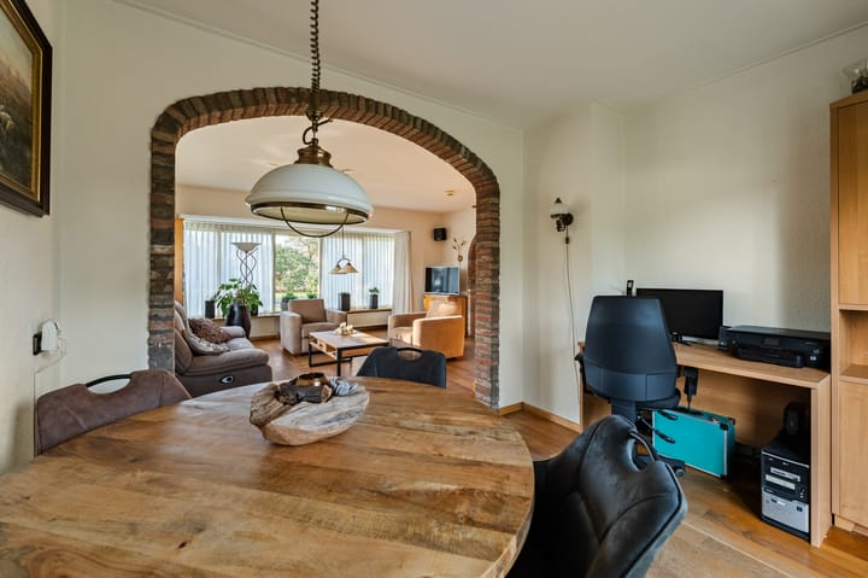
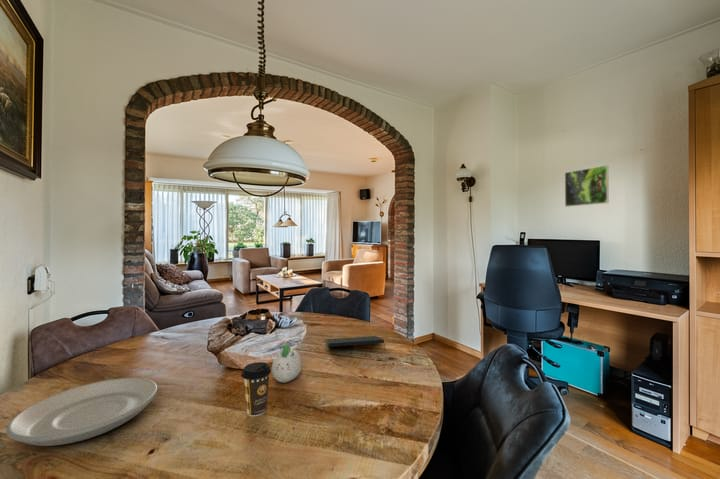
+ notepad (353, 340)
+ succulent planter (286, 360)
+ plate (91, 410)
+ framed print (585, 187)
+ coffee cup (256, 388)
